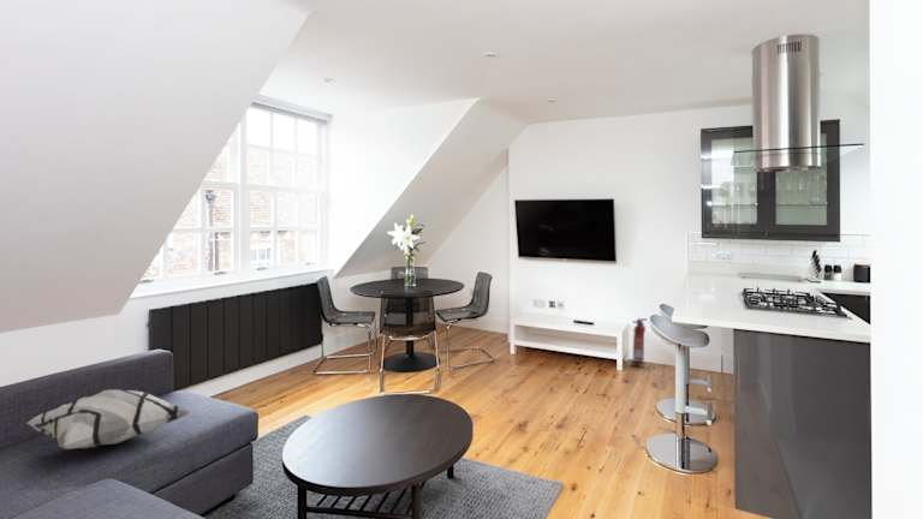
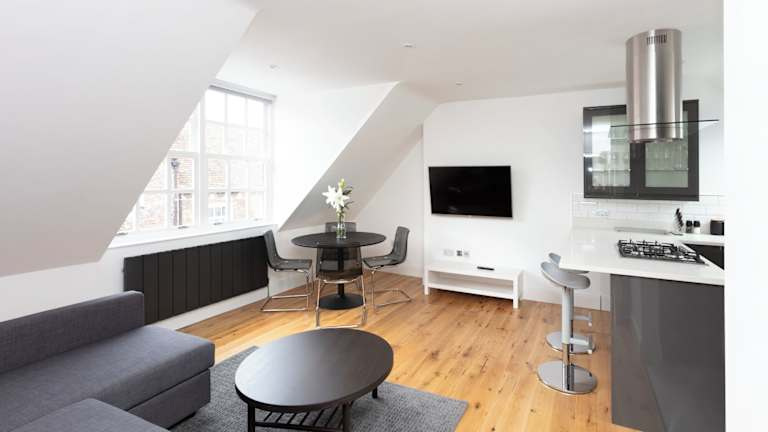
- fire extinguisher (637, 341)
- decorative pillow (111, 417)
